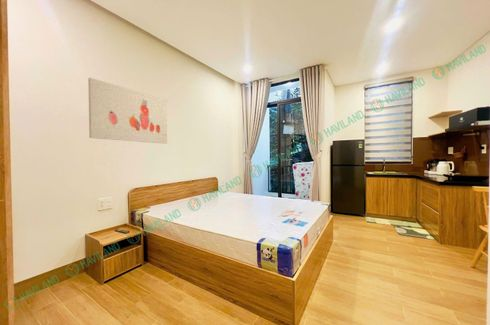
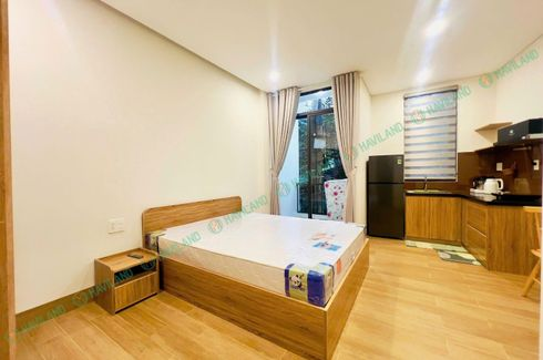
- wall art (133, 116)
